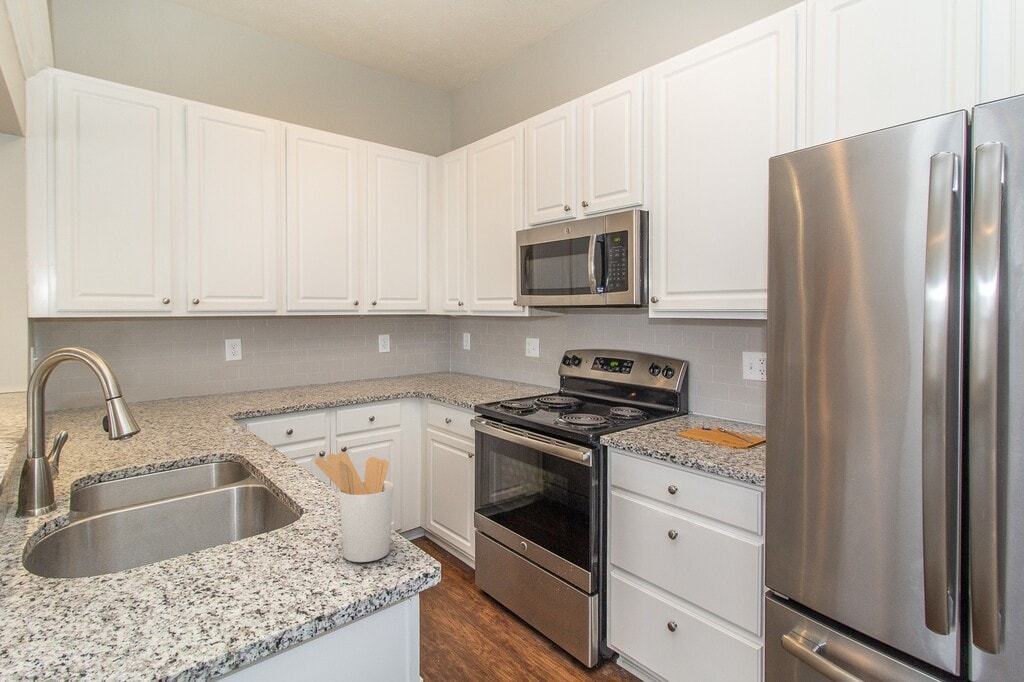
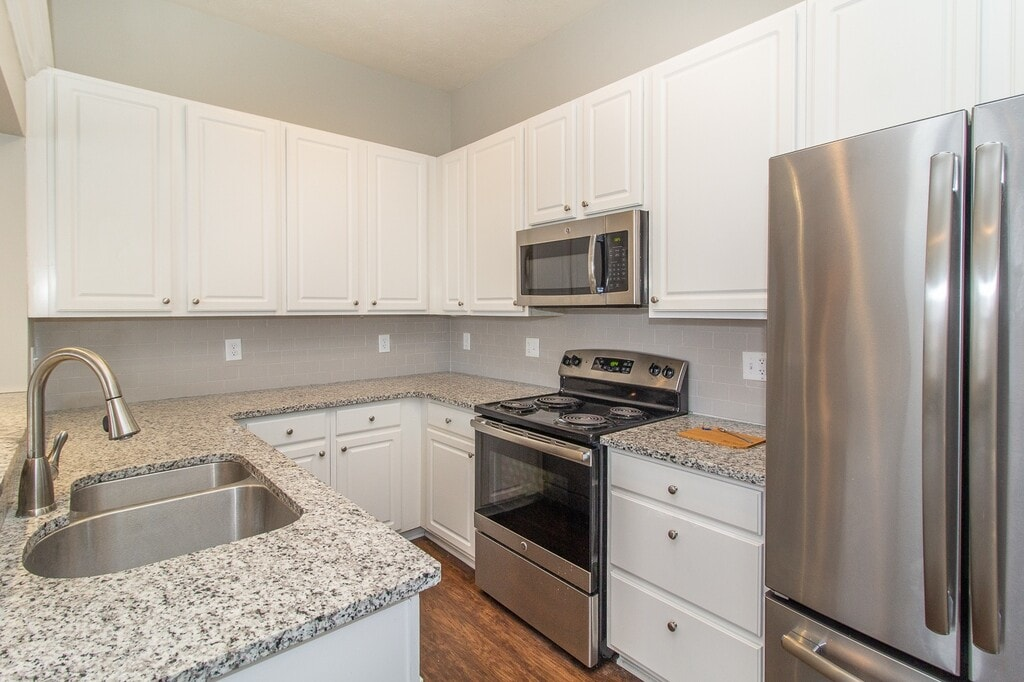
- utensil holder (355, 502)
